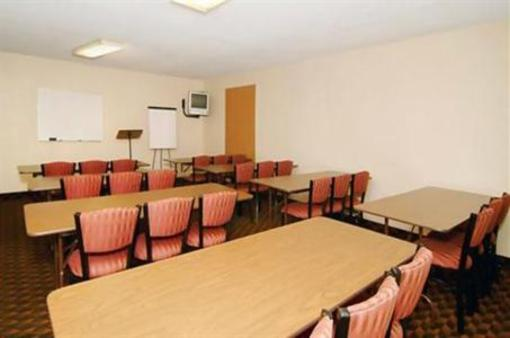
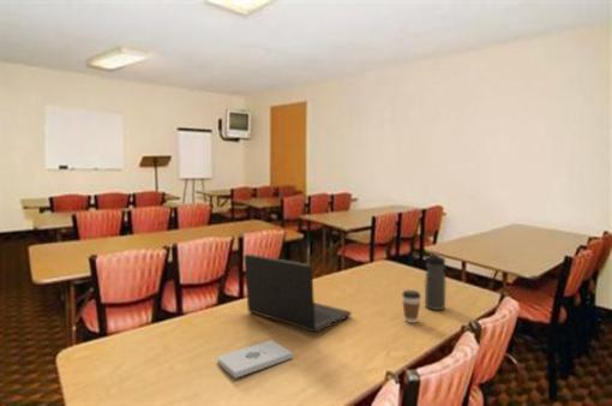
+ notepad (254, 357)
+ water bottle (434, 280)
+ coffee cup (410, 305)
+ laptop (298, 285)
